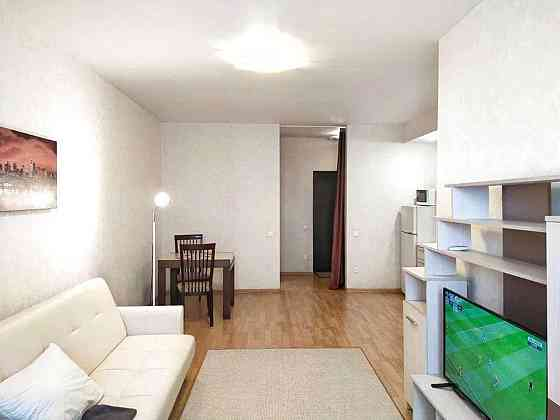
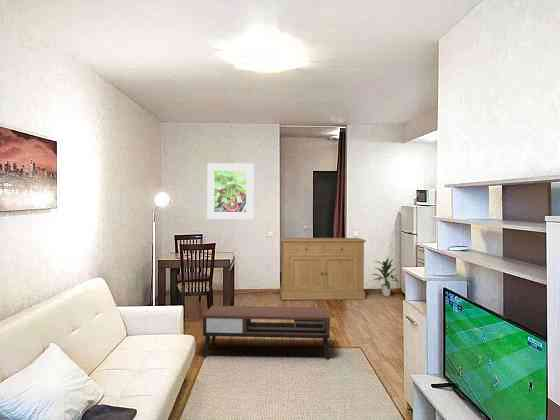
+ coffee table (267, 331)
+ sideboard (321, 267)
+ indoor plant (385, 276)
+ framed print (230, 191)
